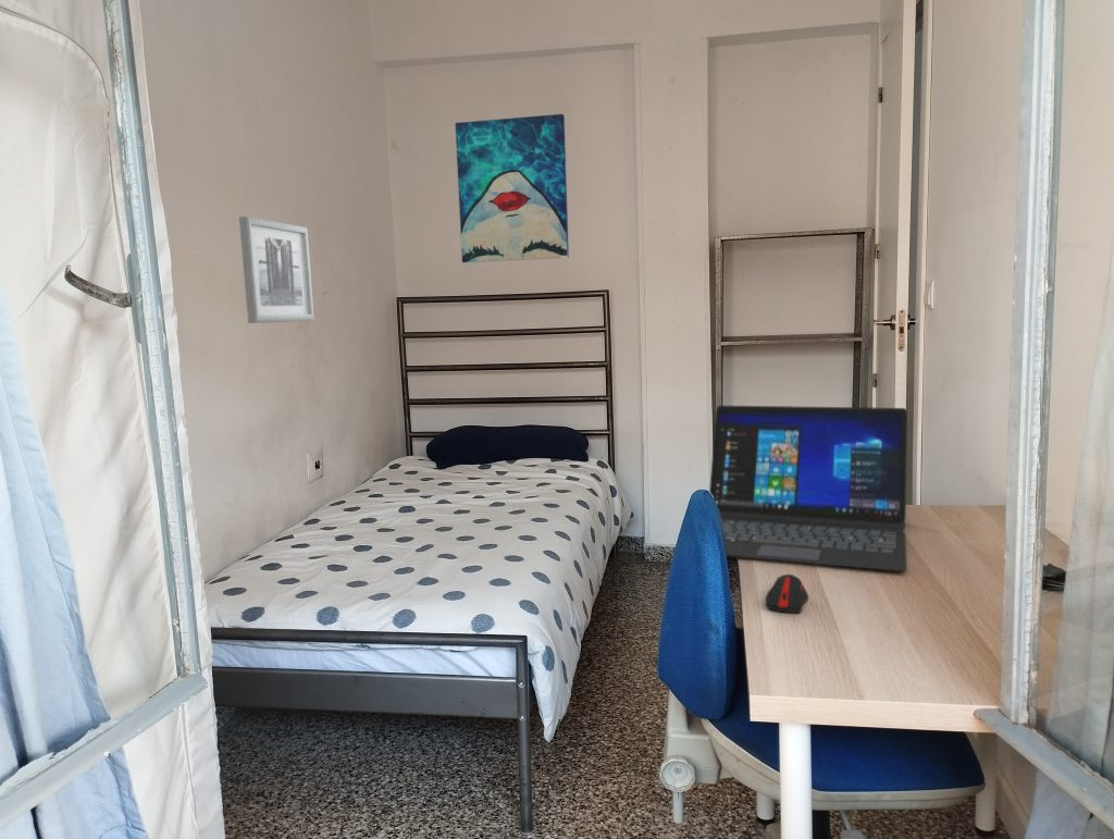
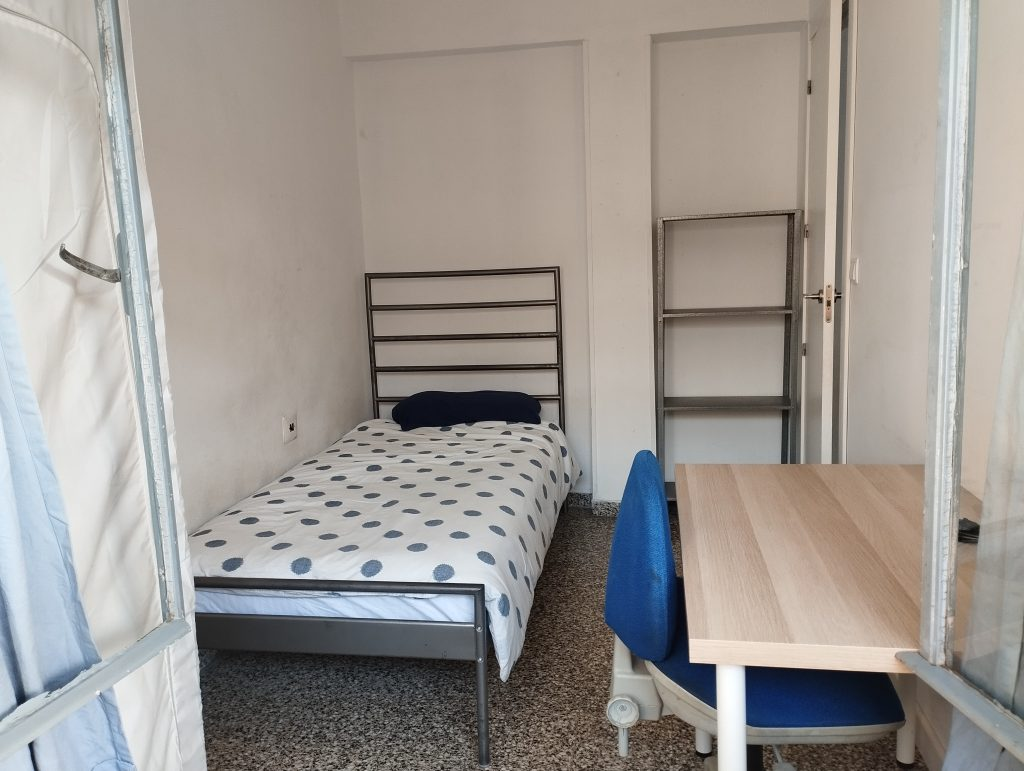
- wall art (278, 272)
- computer mouse (787, 590)
- wall art (511, 190)
- laptop (797, 476)
